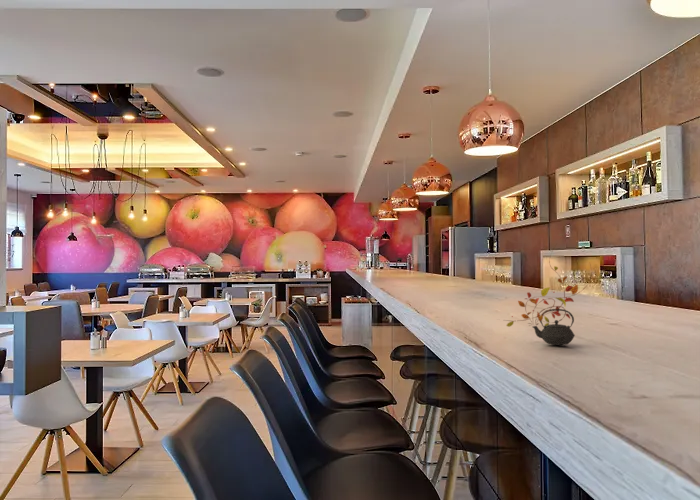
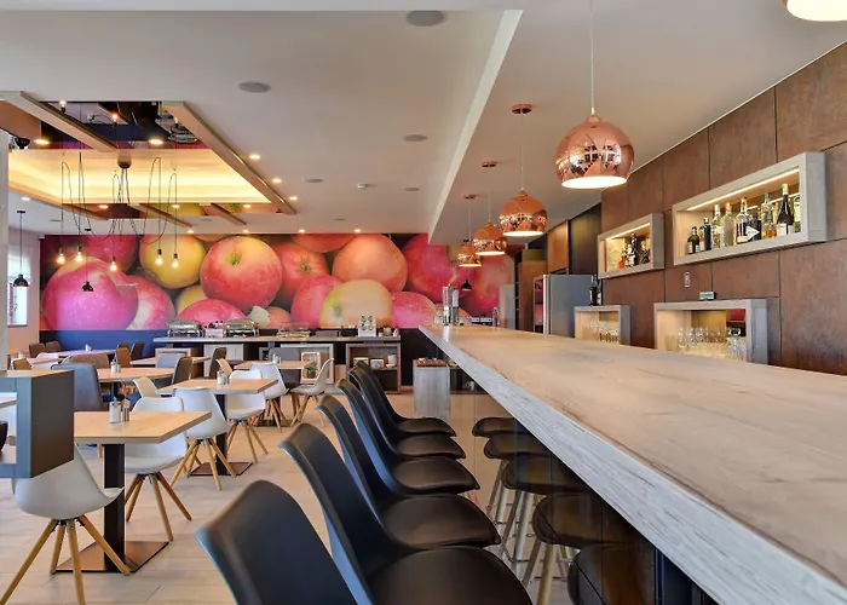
- teapot (542, 289)
